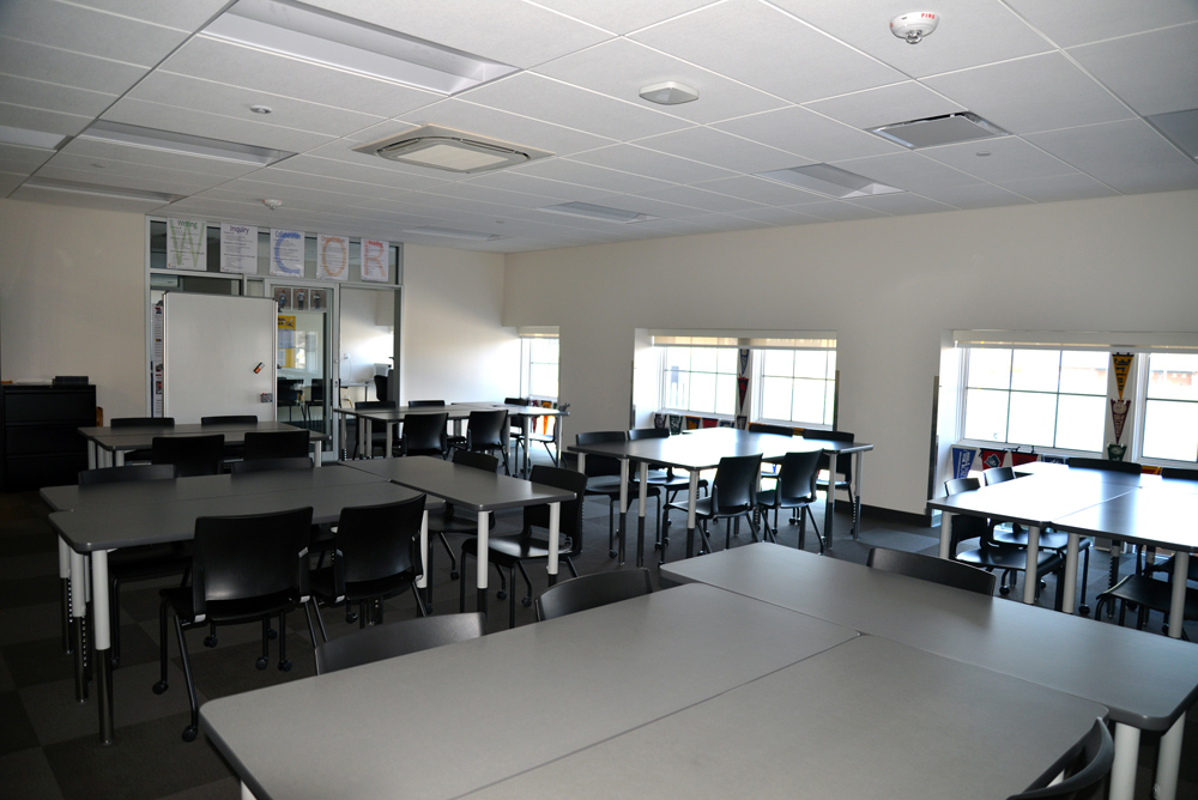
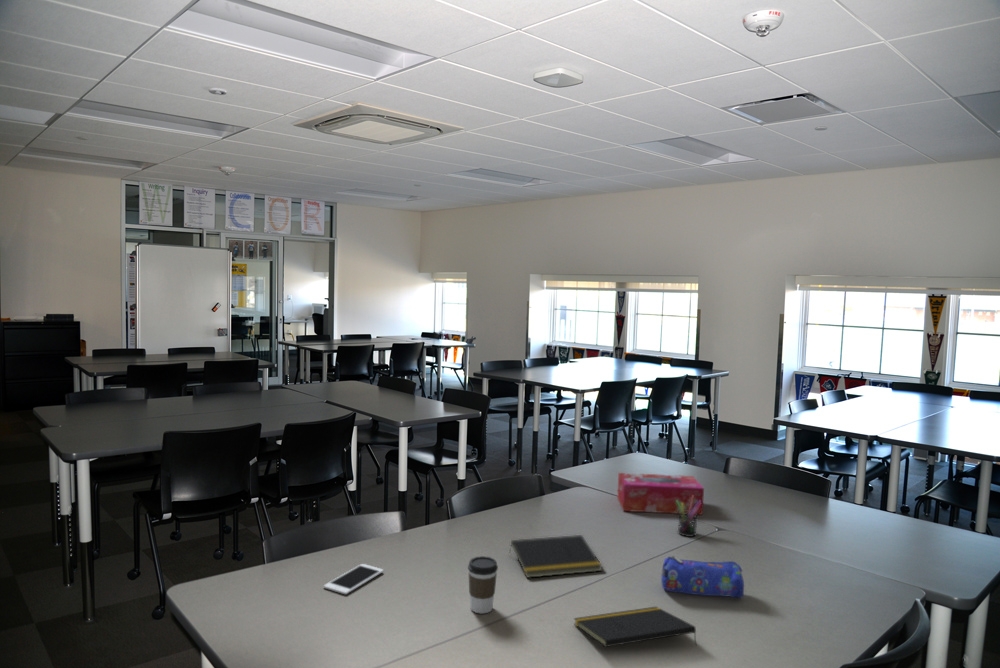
+ cell phone (354, 578)
+ tissue box (659, 493)
+ coffee cup (482, 585)
+ notepad (555, 555)
+ pen holder (686, 514)
+ notepad (632, 625)
+ pencil case (701, 575)
